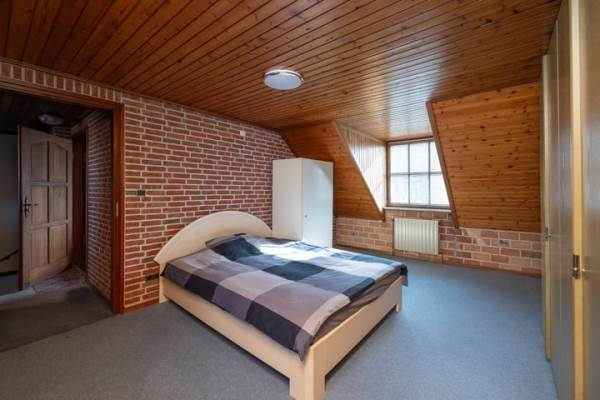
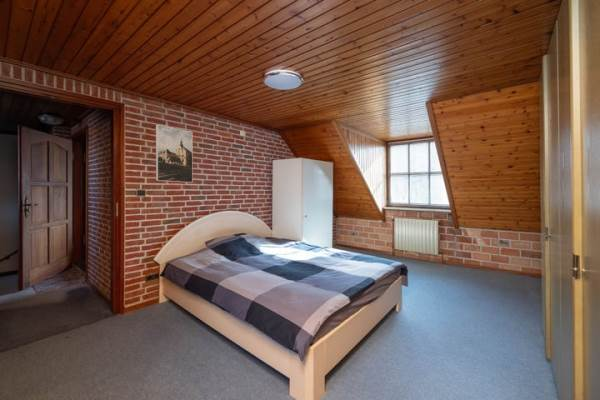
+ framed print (175, 155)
